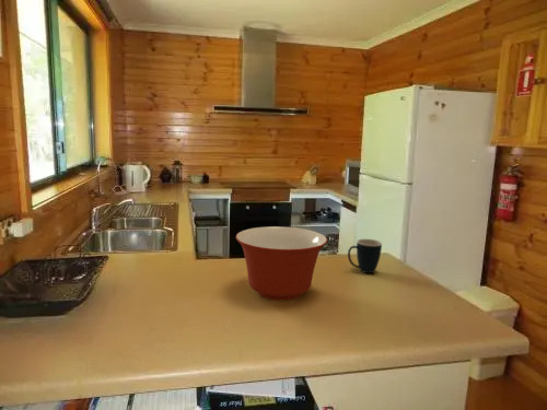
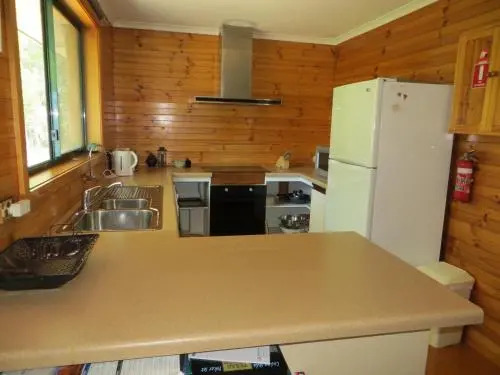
- mixing bowl (280, 263)
- mug (363, 256)
